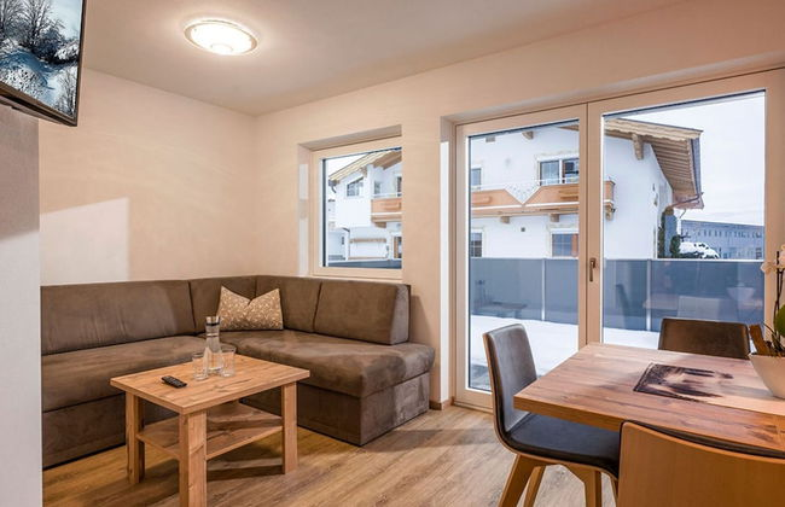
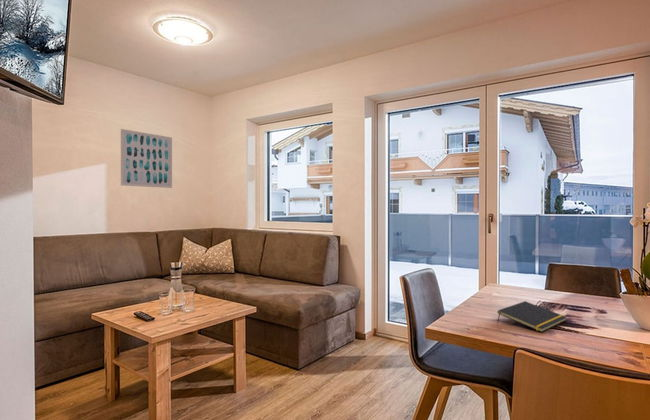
+ wall art (147, 160)
+ notepad (532, 315)
